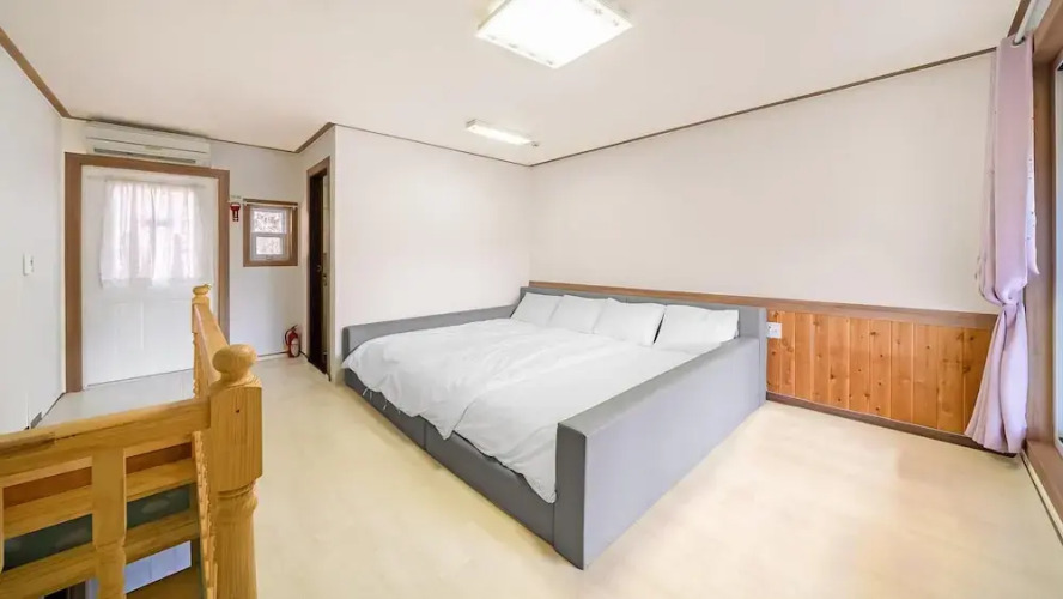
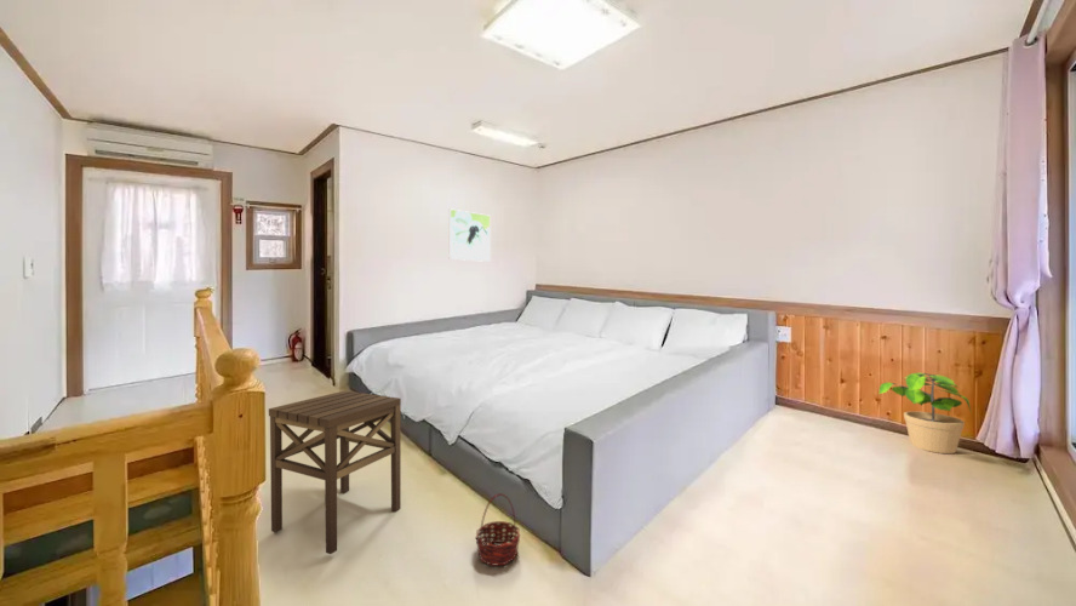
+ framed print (470, 236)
+ side table (336, 462)
+ basket (498, 524)
+ potted plant (921, 412)
